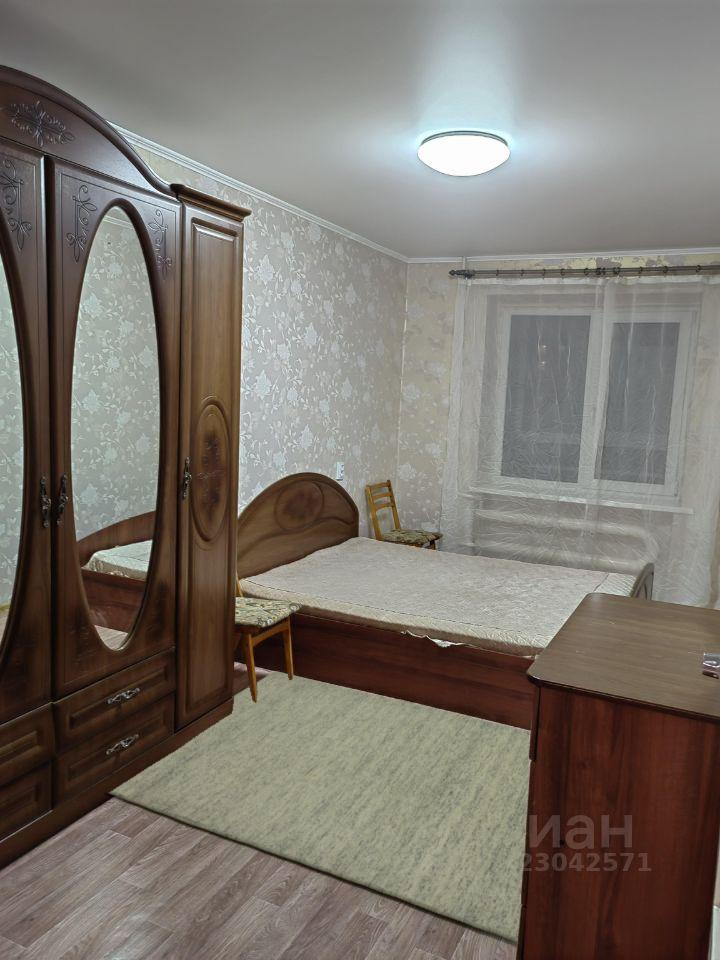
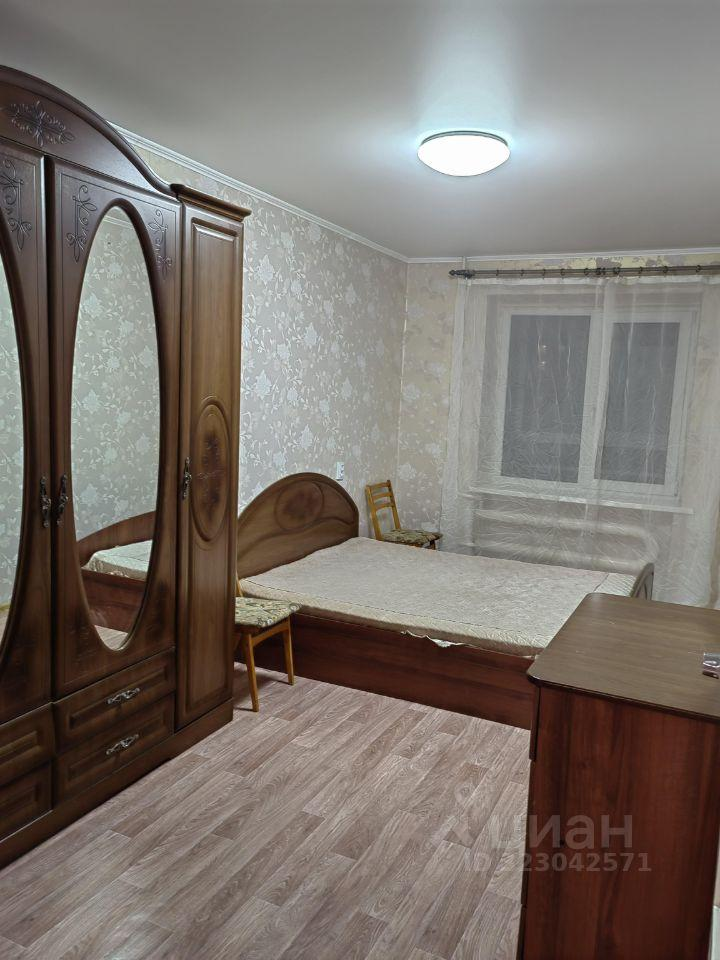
- rug (392, 774)
